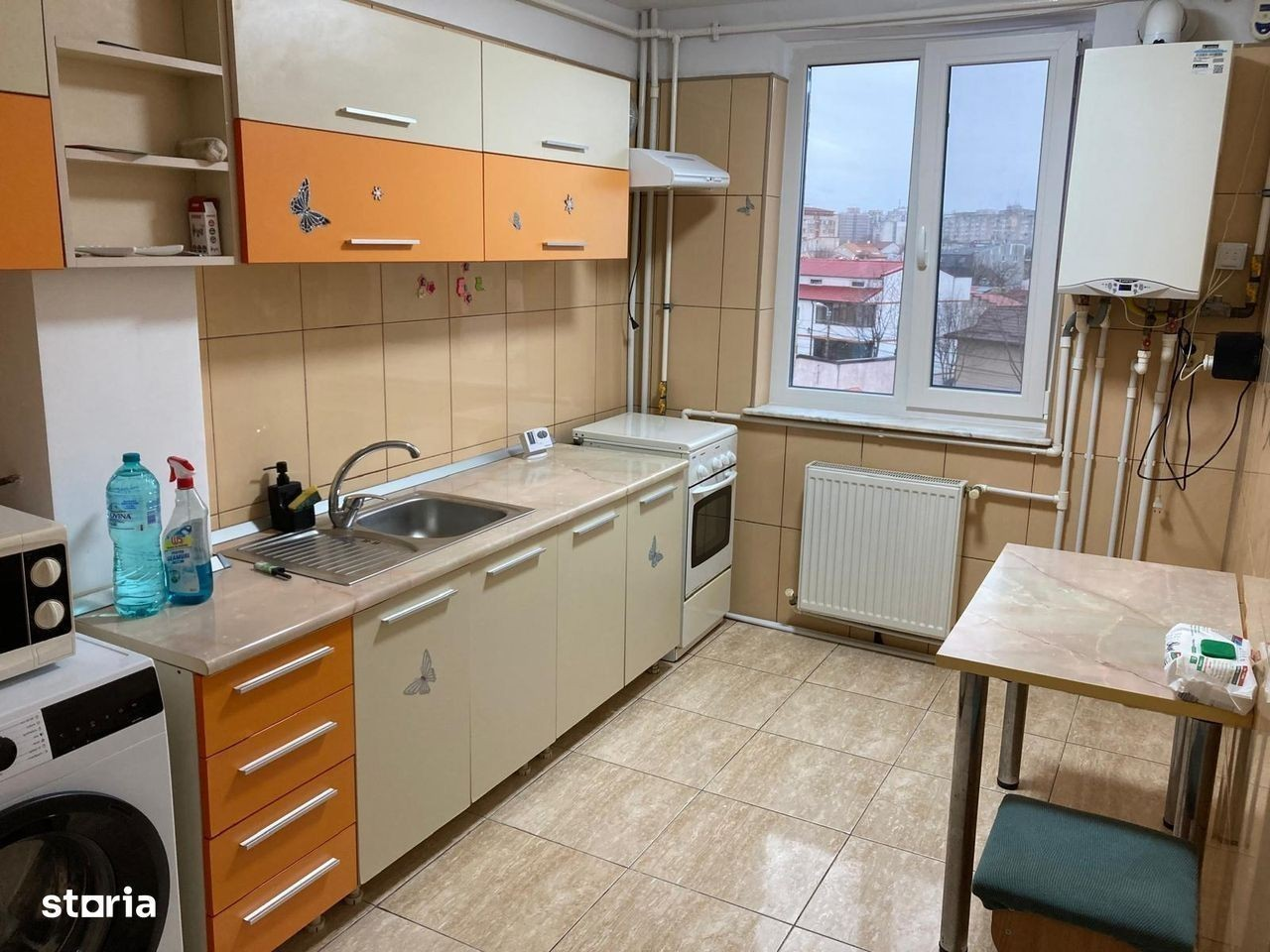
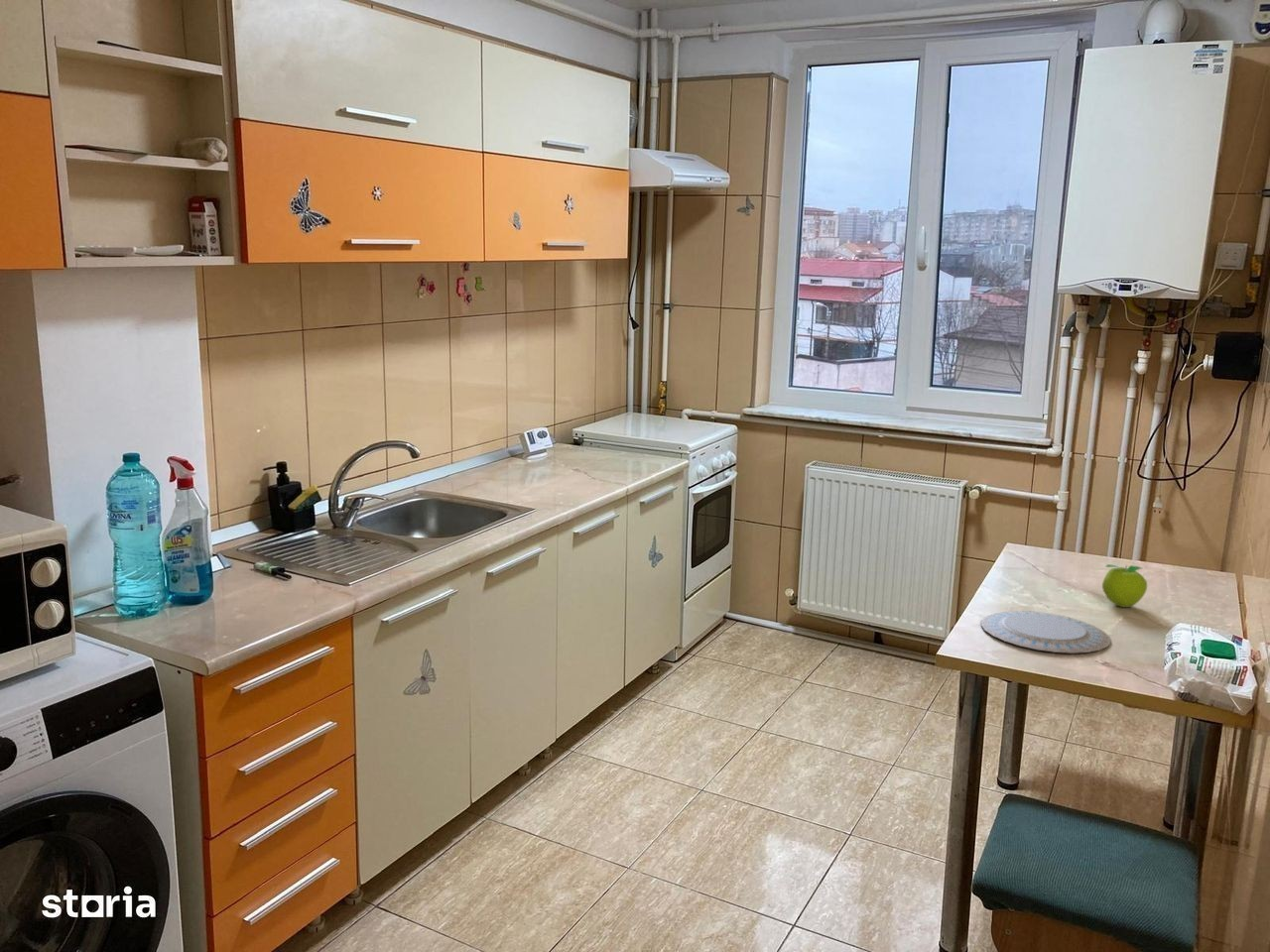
+ fruit (1124, 585)
+ chinaware (1044, 628)
